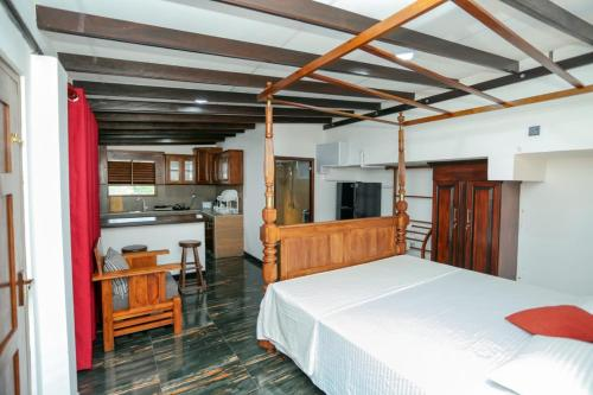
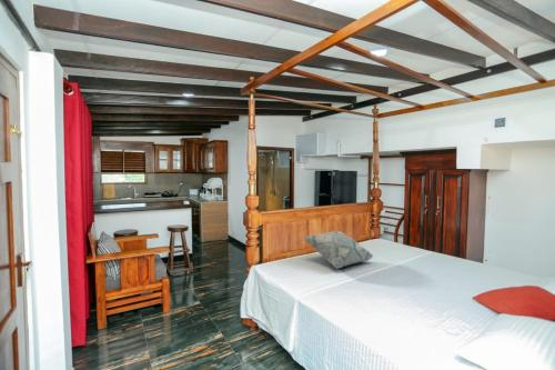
+ decorative pillow (336, 248)
